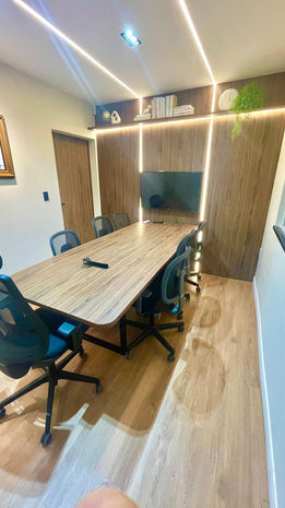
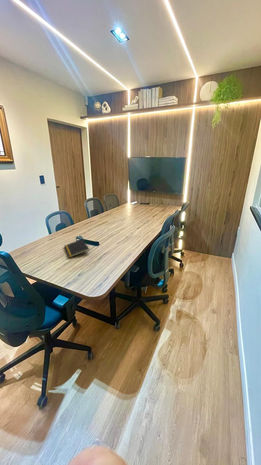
+ notepad (76, 247)
